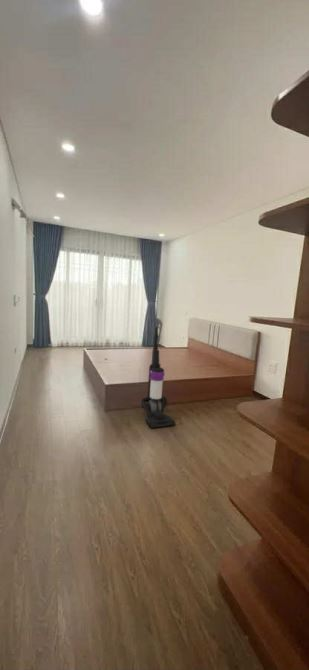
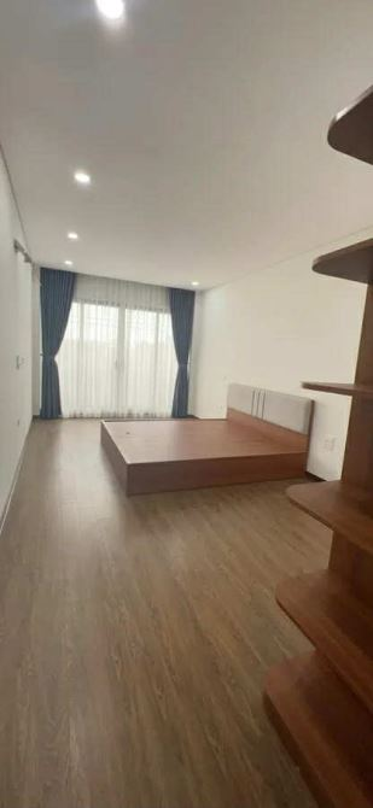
- vacuum cleaner (158, 370)
